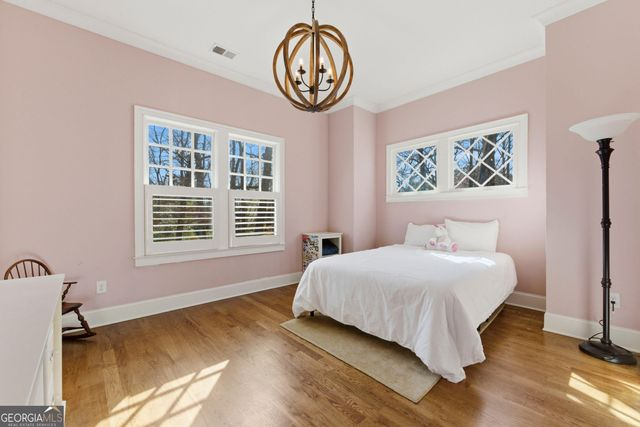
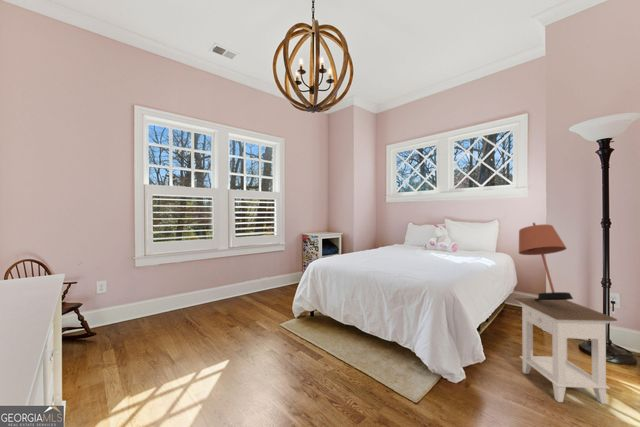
+ nightstand (560, 346)
+ table lamp (547, 267)
